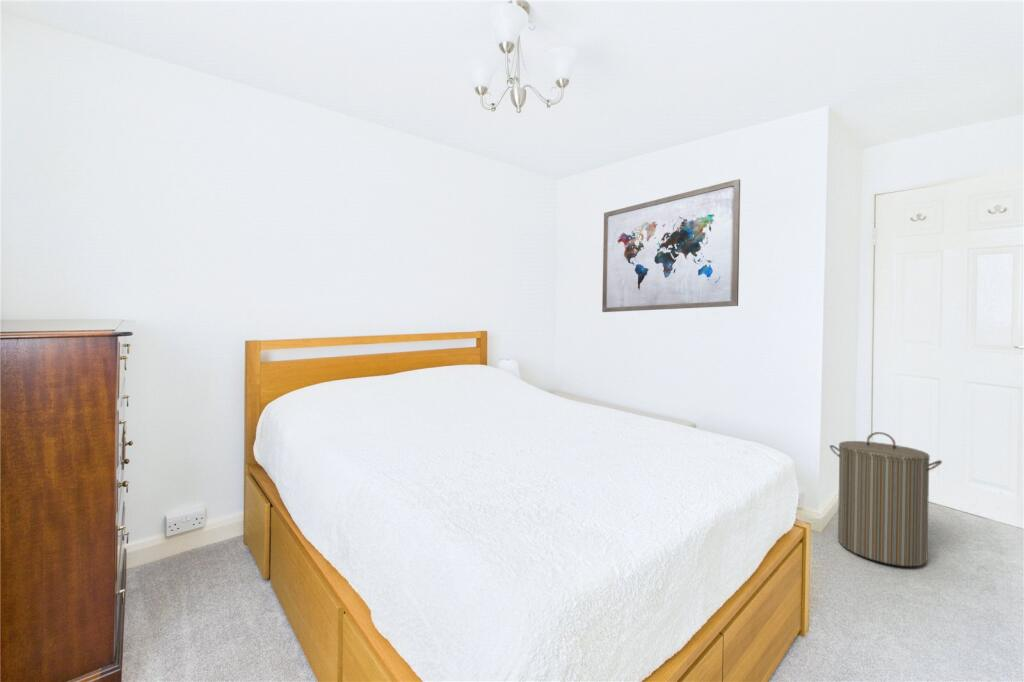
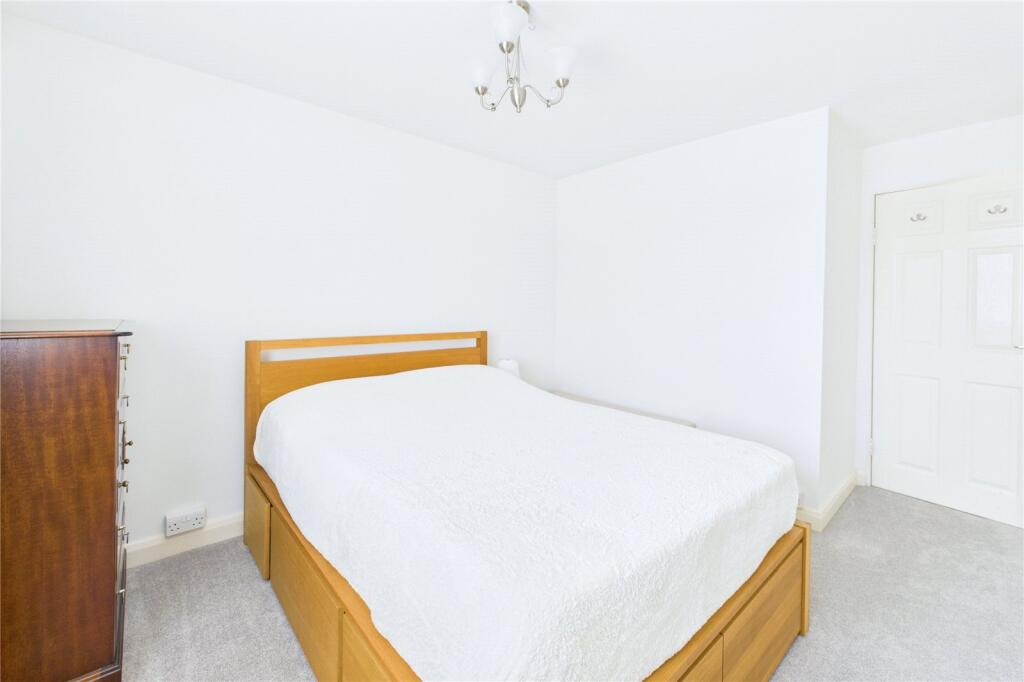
- laundry hamper (881, 491)
- wall art (663, 253)
